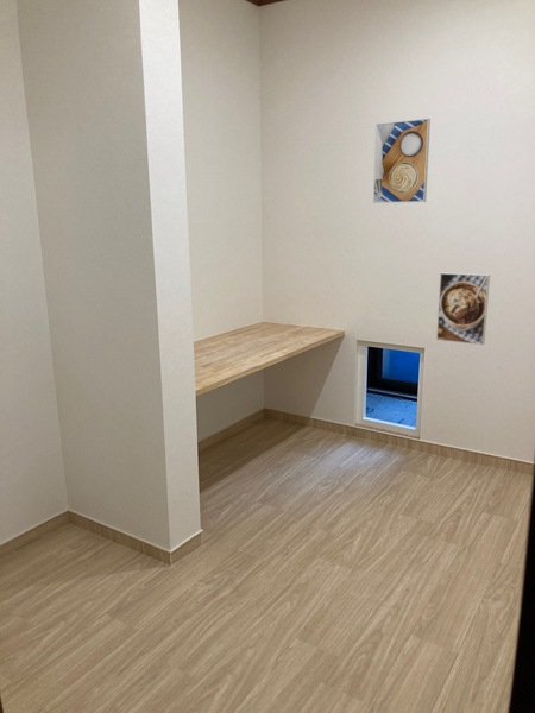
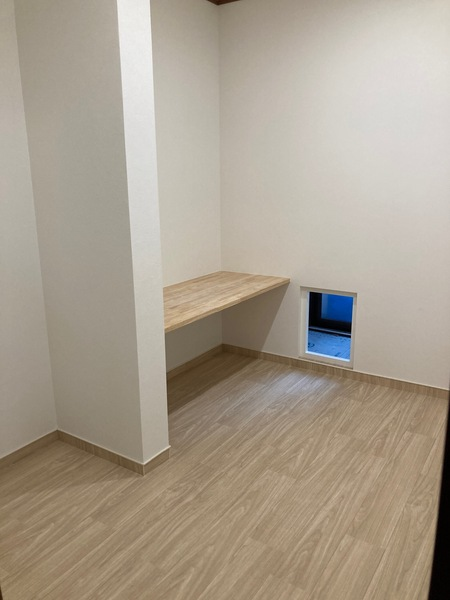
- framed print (461, 308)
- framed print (399, 162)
